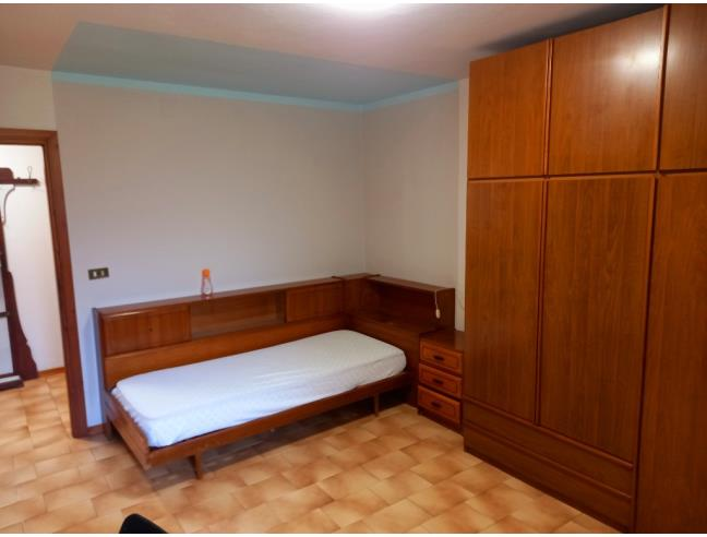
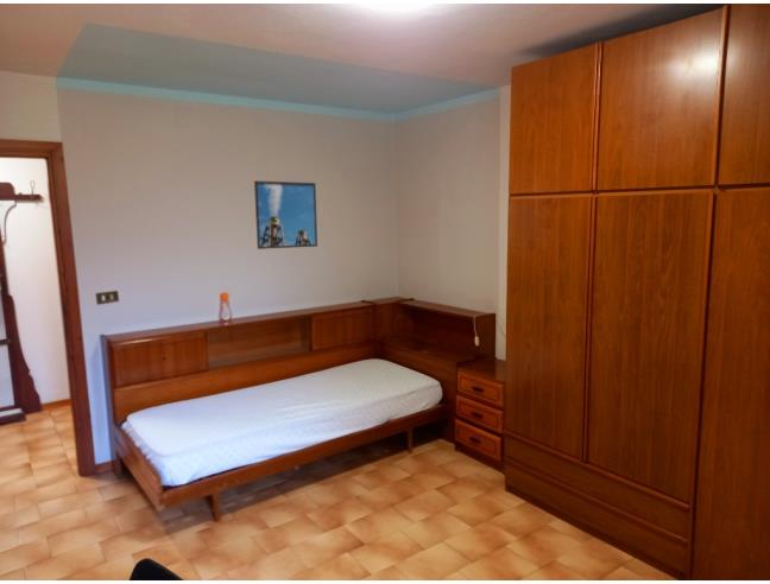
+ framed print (286, 215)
